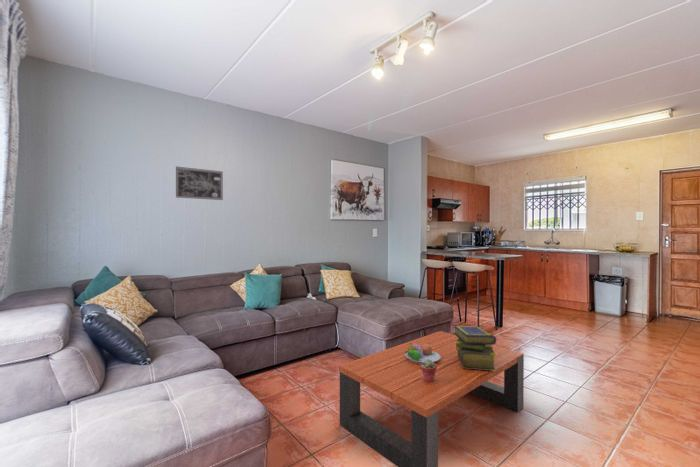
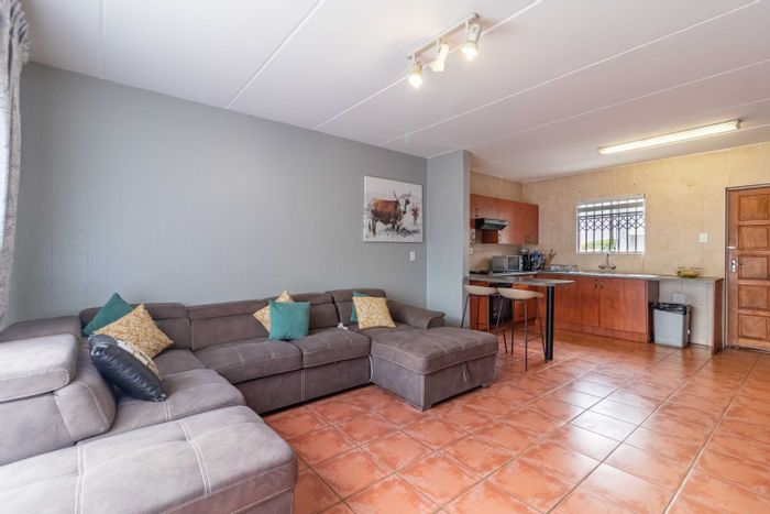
- coffee table (435, 387)
- potted succulent (428, 369)
- fruit bowl (421, 351)
- wall art (200, 184)
- stack of books (473, 345)
